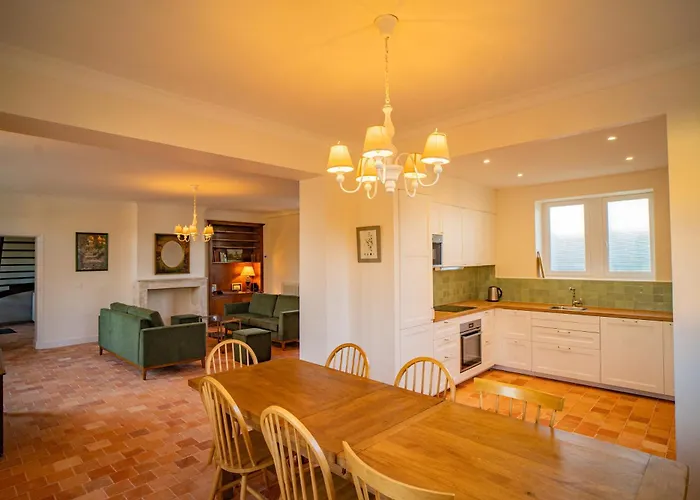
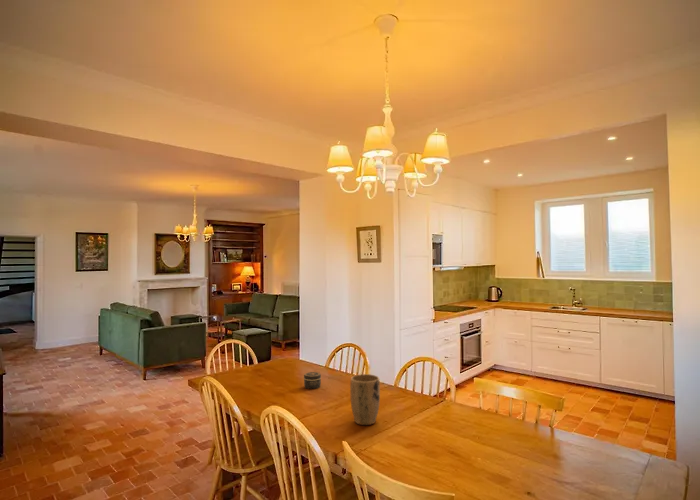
+ plant pot (365, 399)
+ jar (312, 380)
